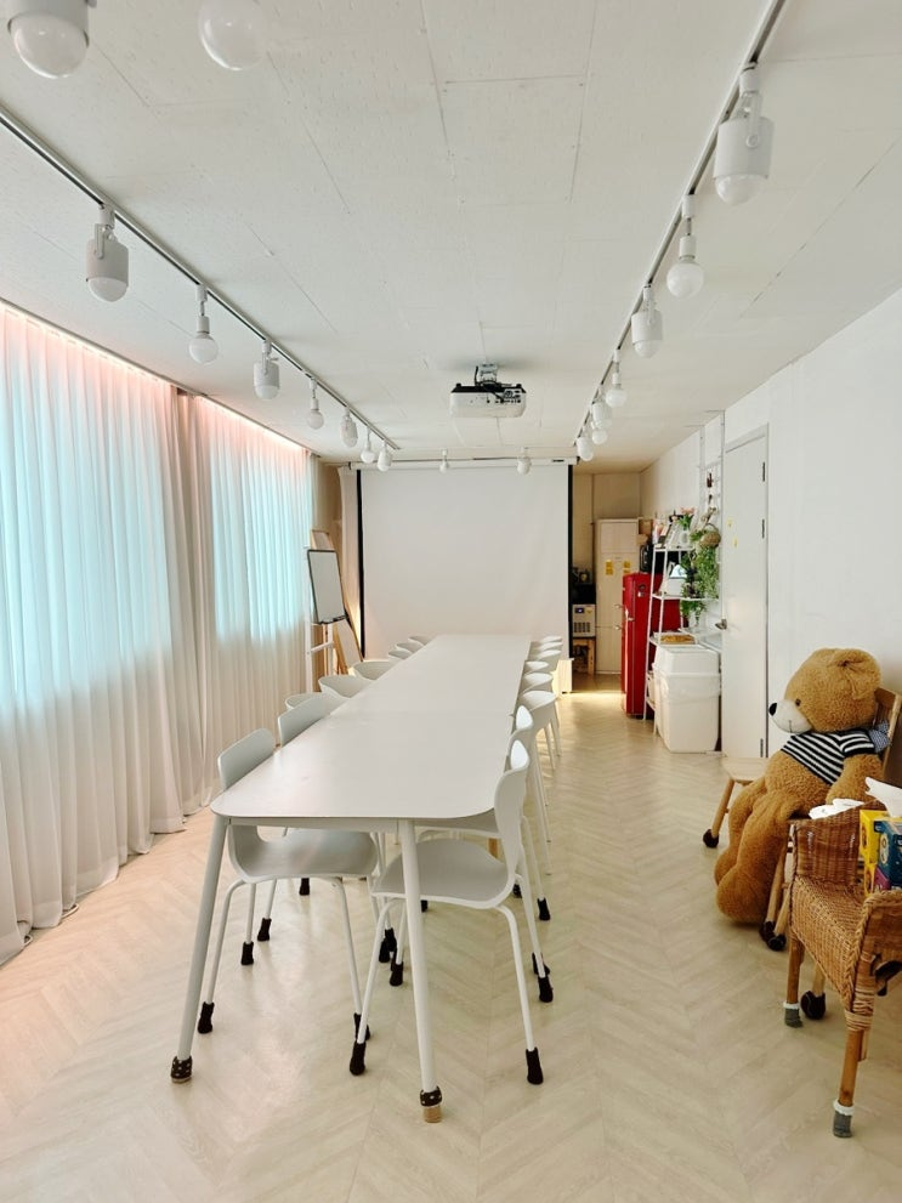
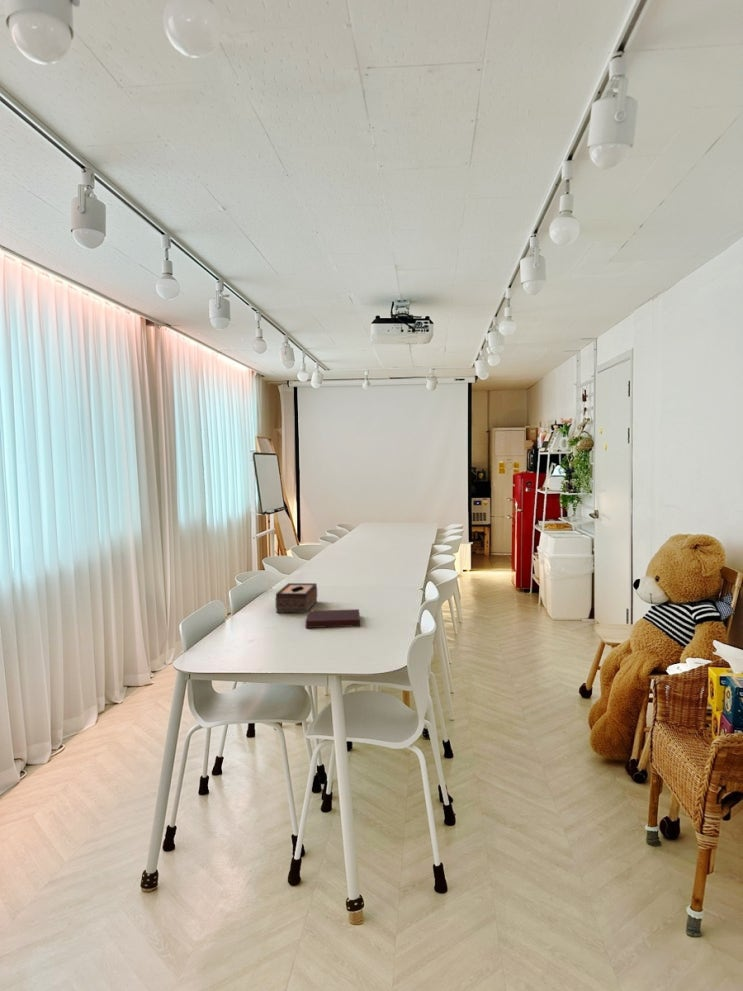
+ tissue box (297, 597)
+ notebook (333, 618)
